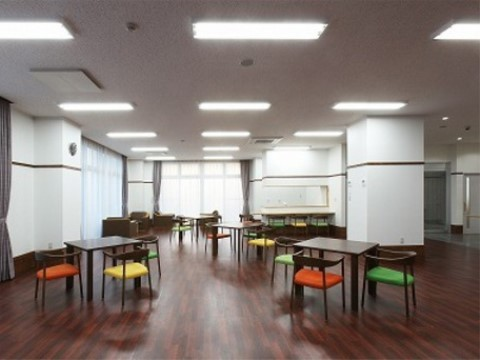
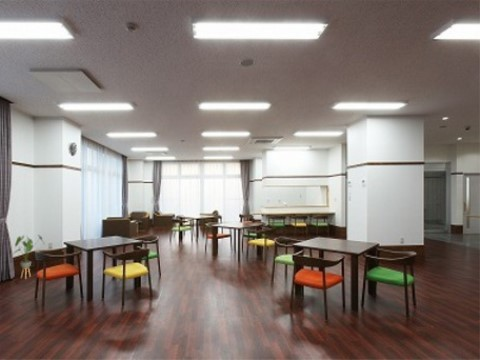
+ house plant (26, 256)
